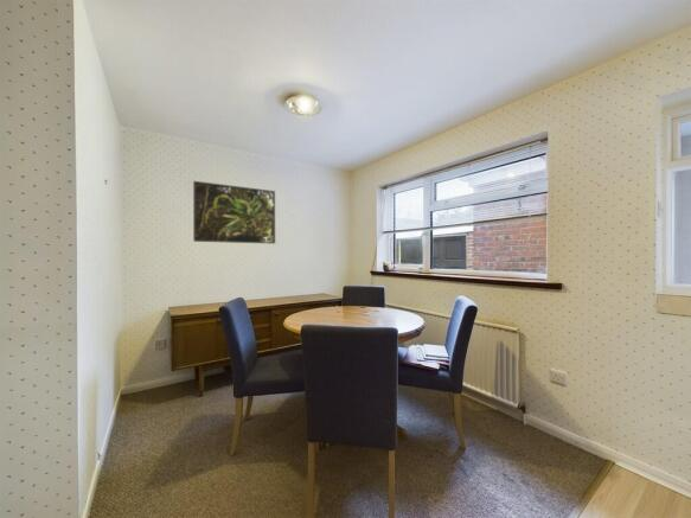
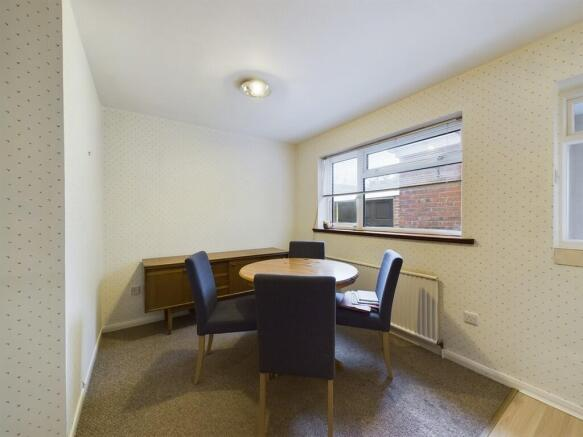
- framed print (237, 215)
